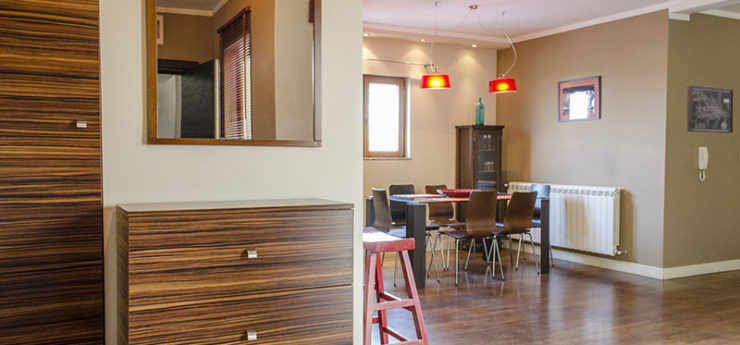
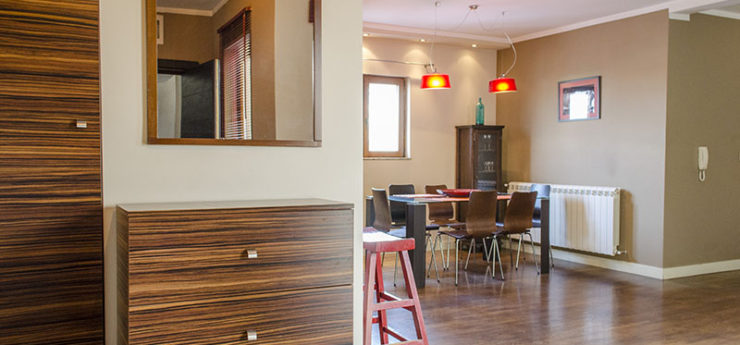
- wall art (710, 110)
